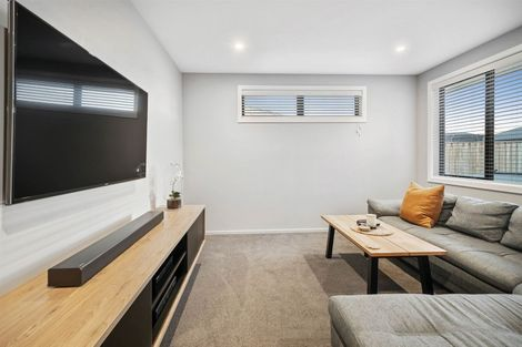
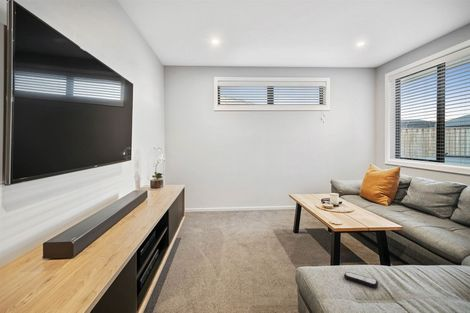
+ remote control (360, 279)
